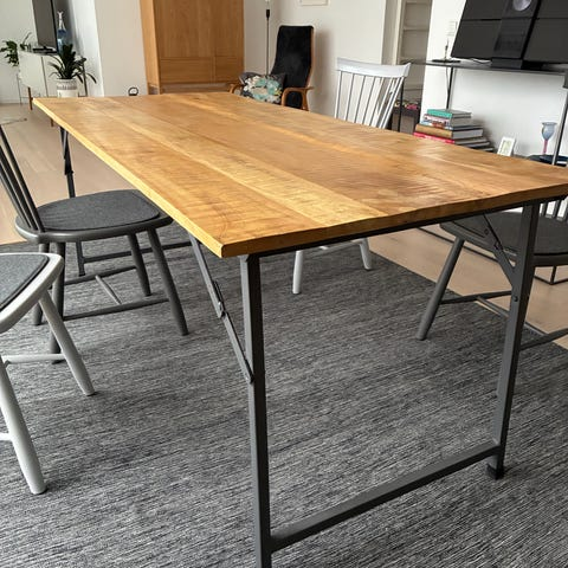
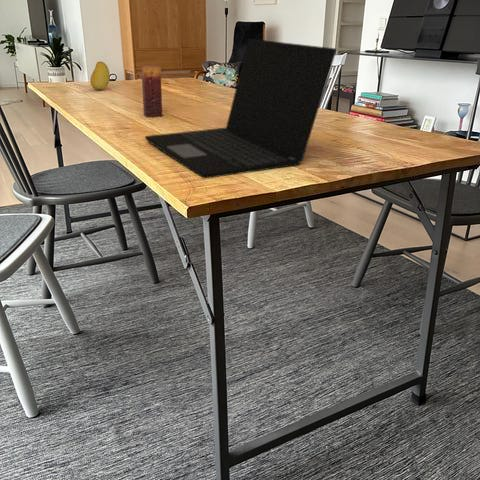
+ candle (151, 91)
+ fruit (99, 75)
+ laptop (233, 99)
